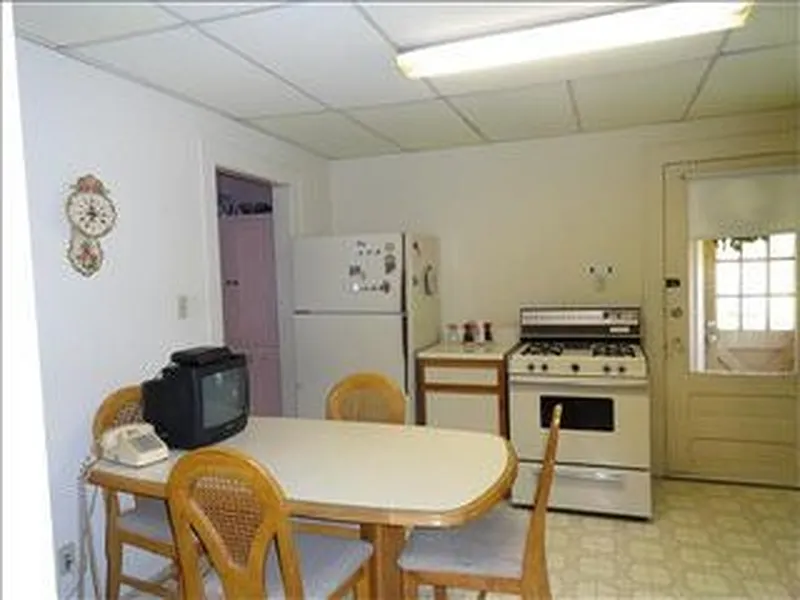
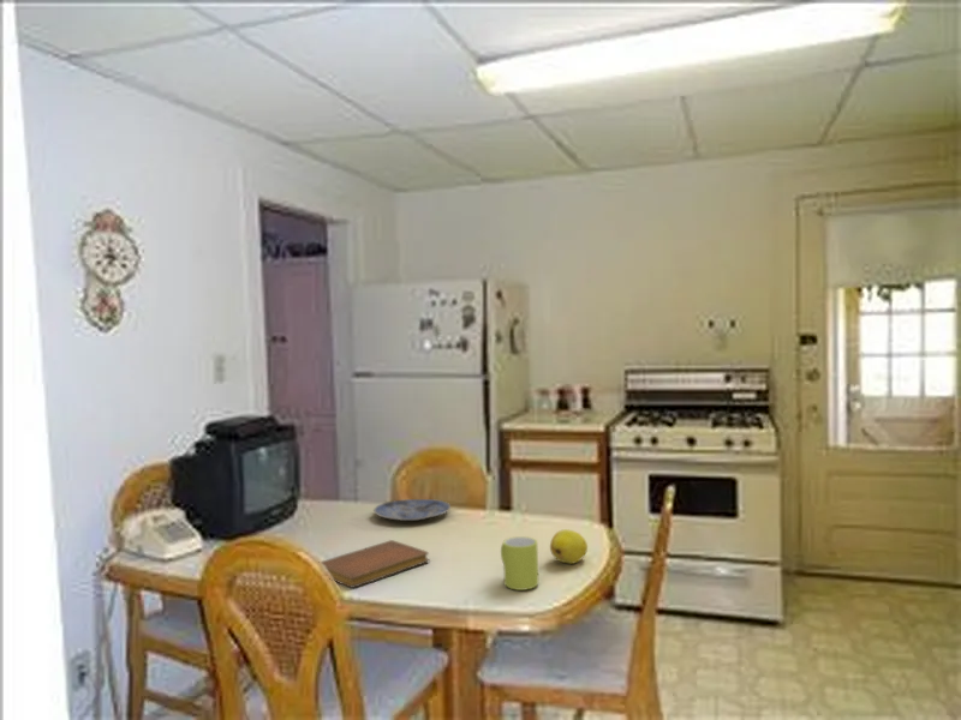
+ plate (412, 511)
+ mug (515, 560)
+ fruit (567, 546)
+ notebook (372, 562)
